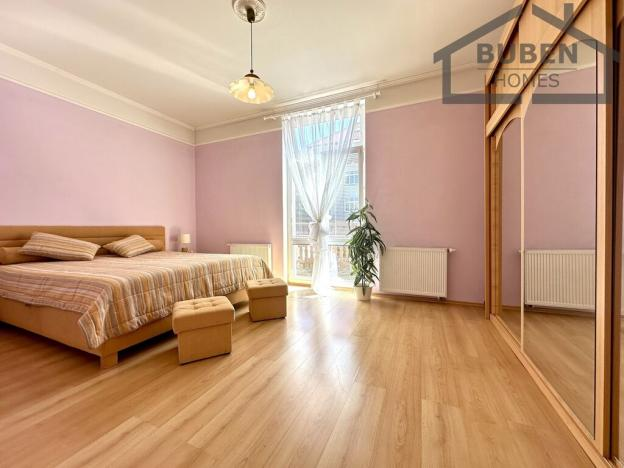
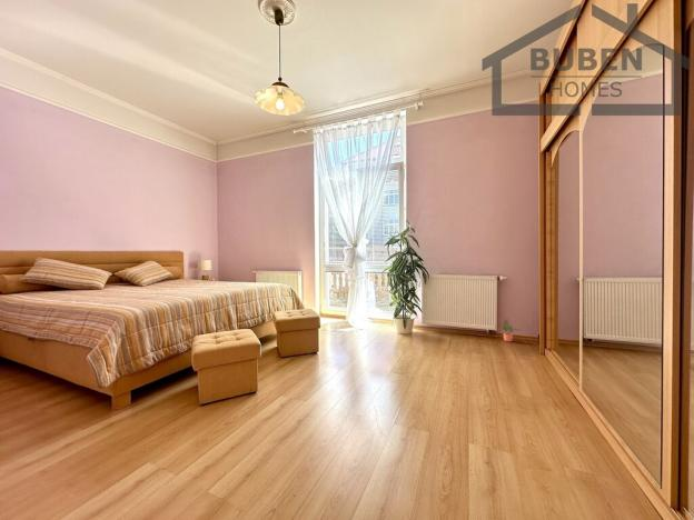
+ potted plant (510, 330)
